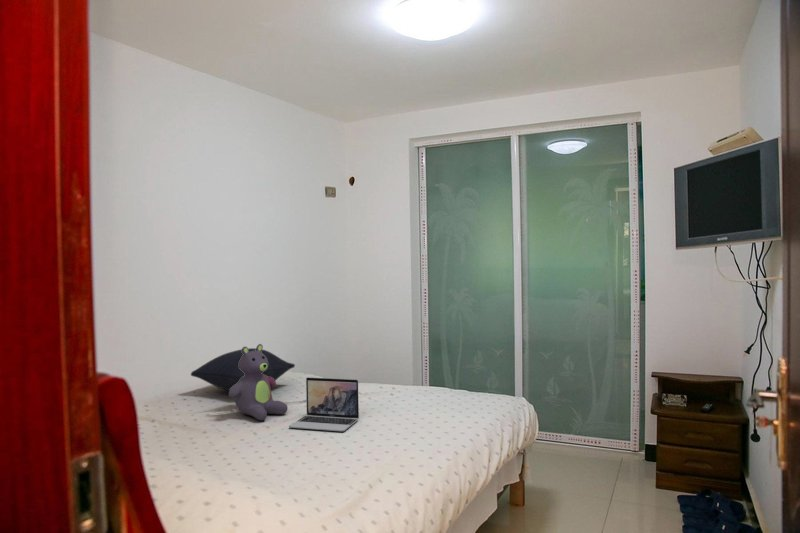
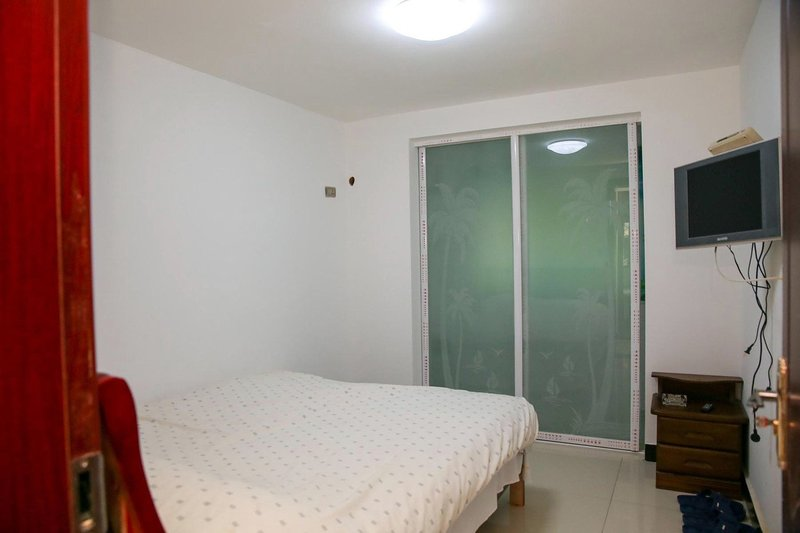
- stuffed bear (259, 380)
- laptop (324, 403)
- pillow (242, 371)
